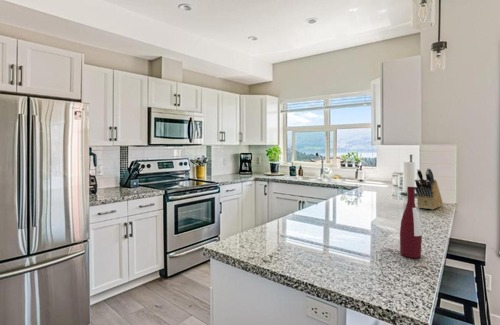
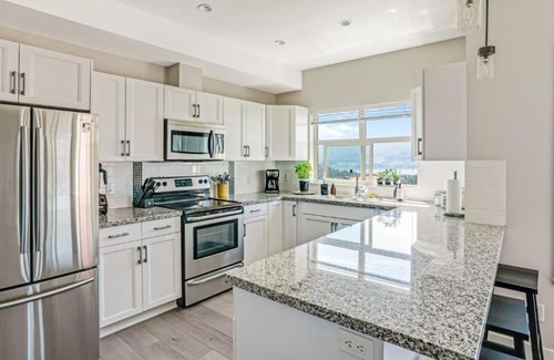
- alcohol (410, 221)
- knife block (428, 187)
